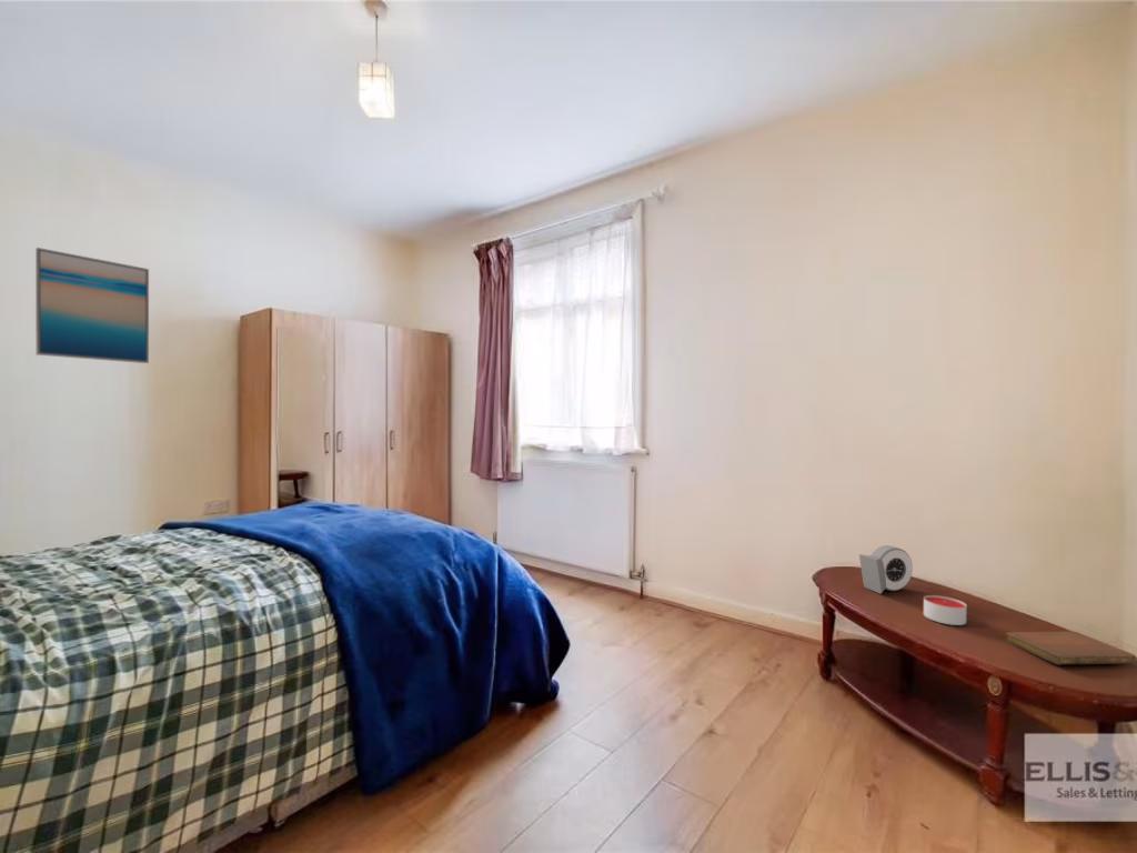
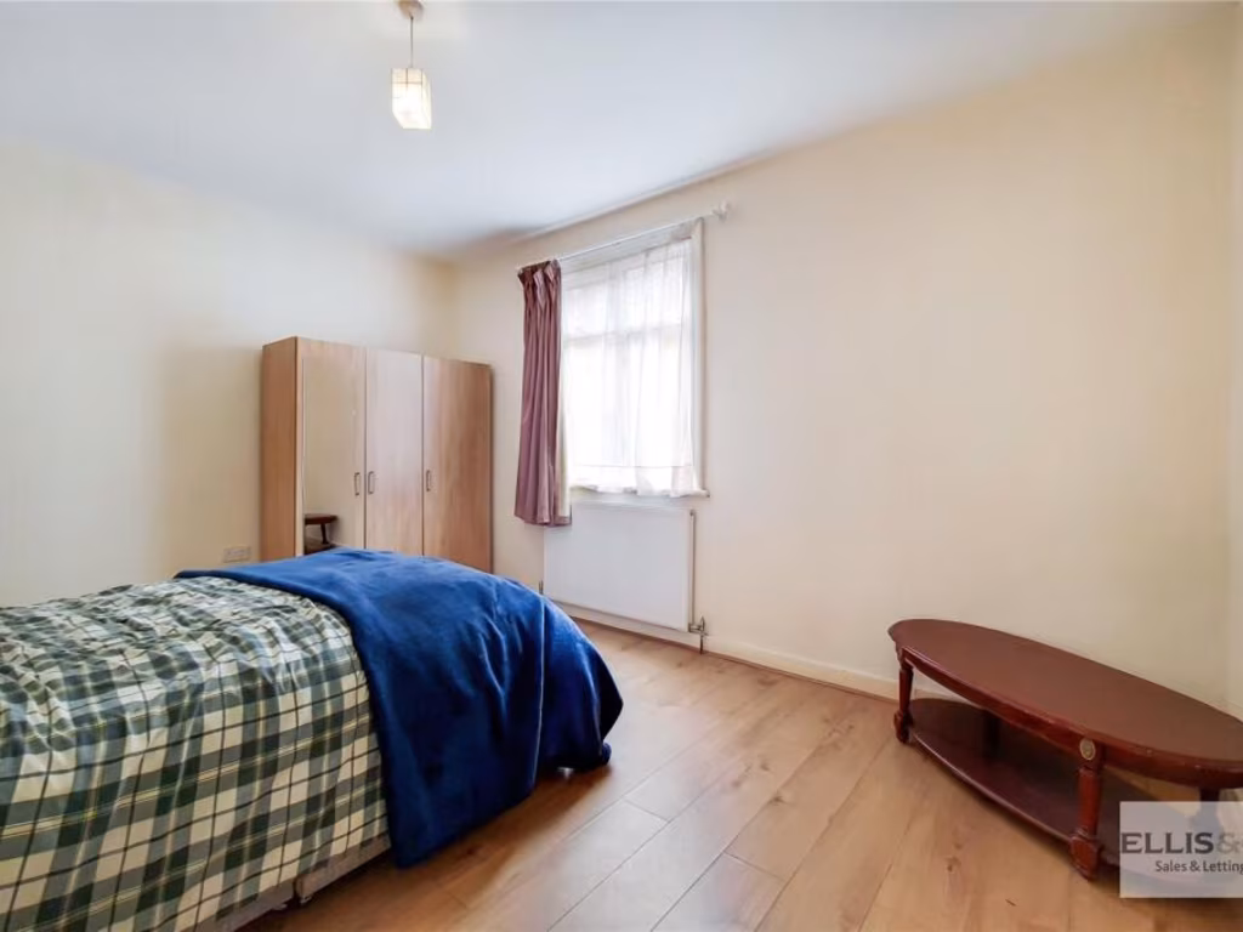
- candle (944, 609)
- wall art (95, 309)
- alarm clock (887, 568)
- notebook (1067, 646)
